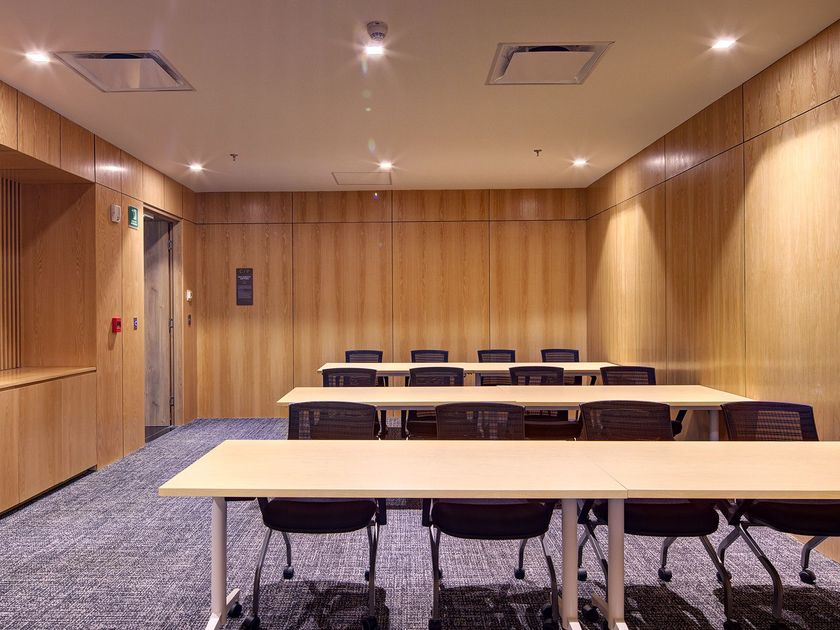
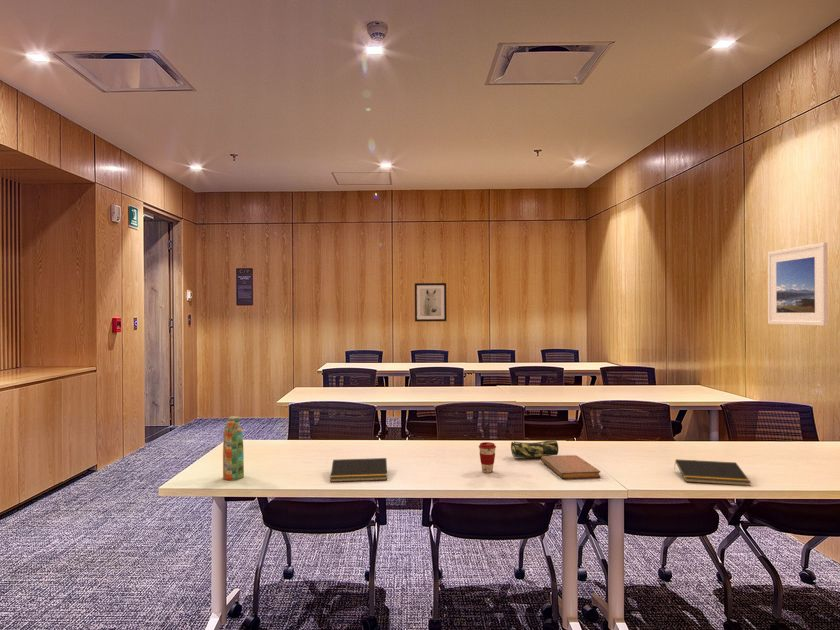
+ notepad (359, 469)
+ notebook (569, 466)
+ water bottle (233, 447)
+ pencil case (533, 448)
+ notepad (711, 471)
+ wall art (430, 302)
+ coffee cup (487, 457)
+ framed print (795, 286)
